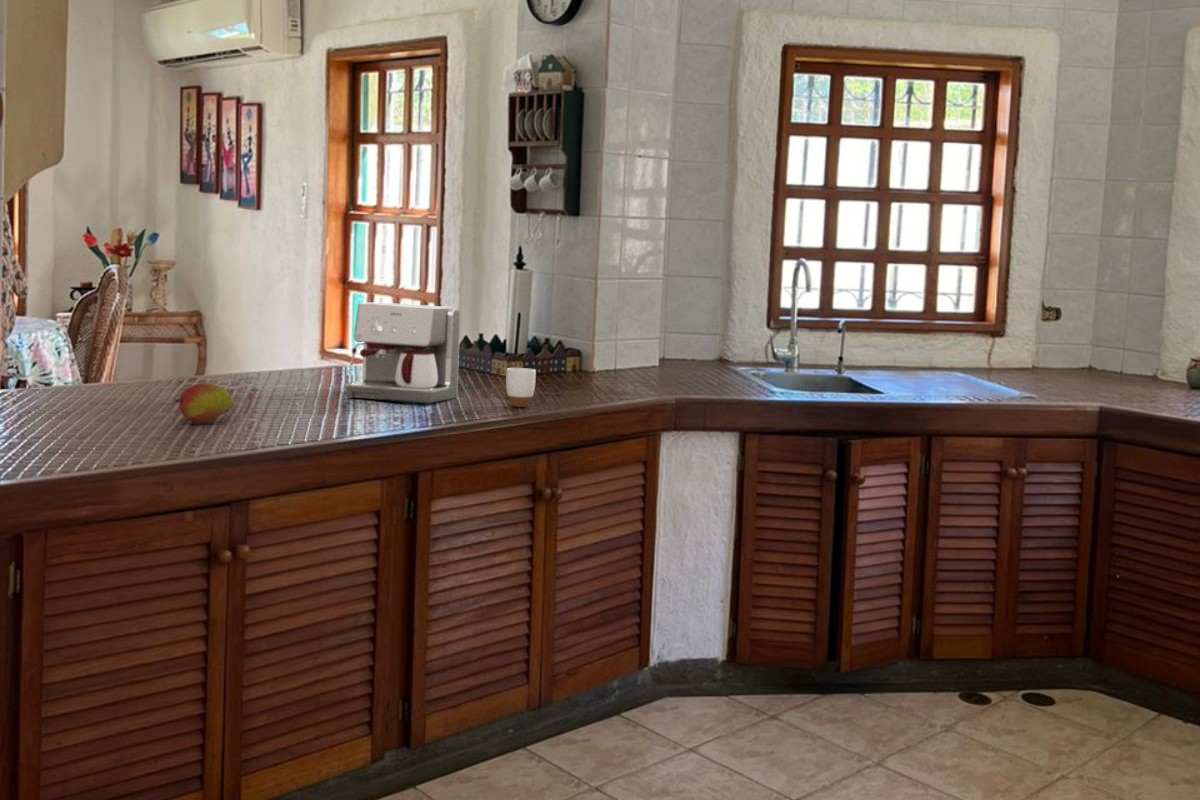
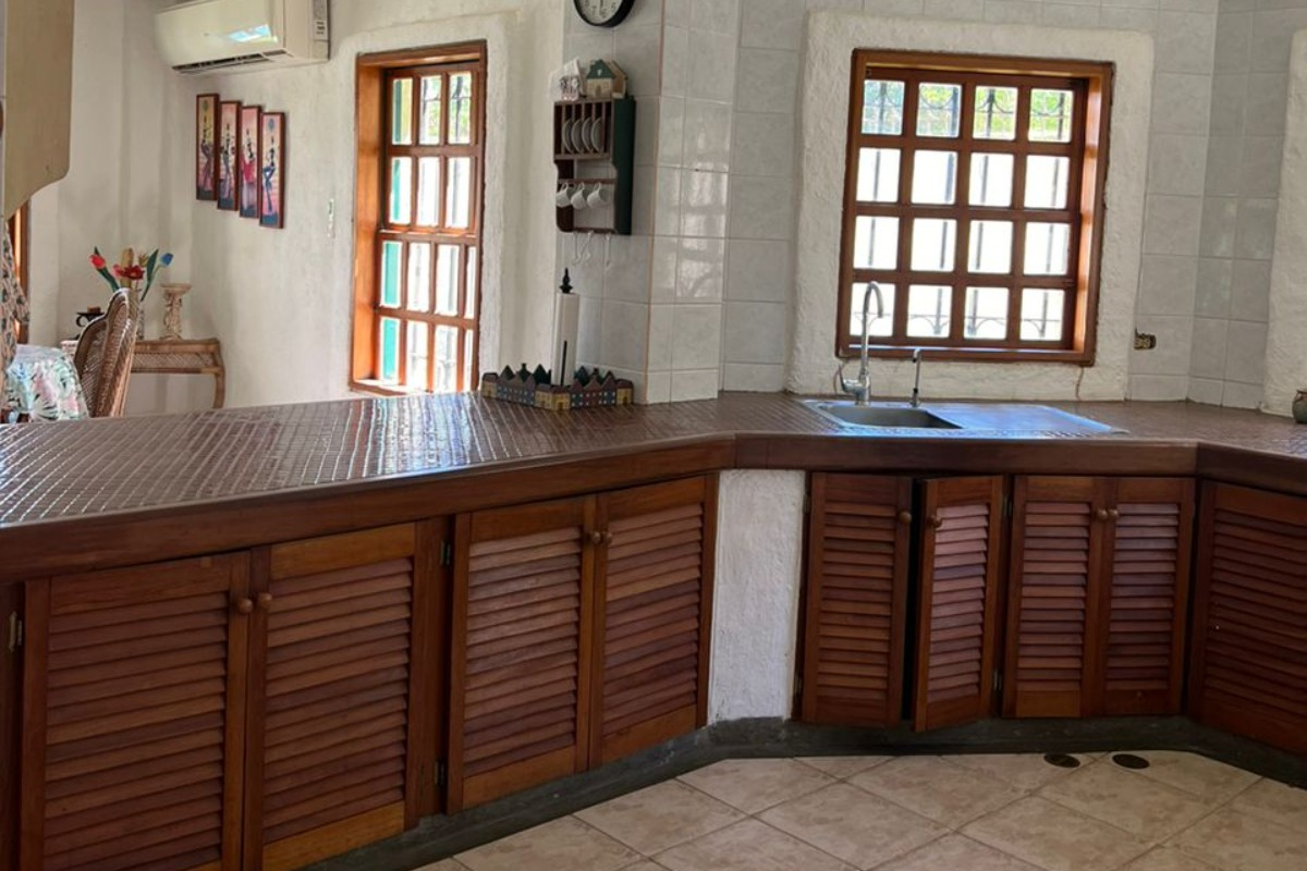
- fruit (203, 403)
- mug (517, 386)
- coffee maker (403, 351)
